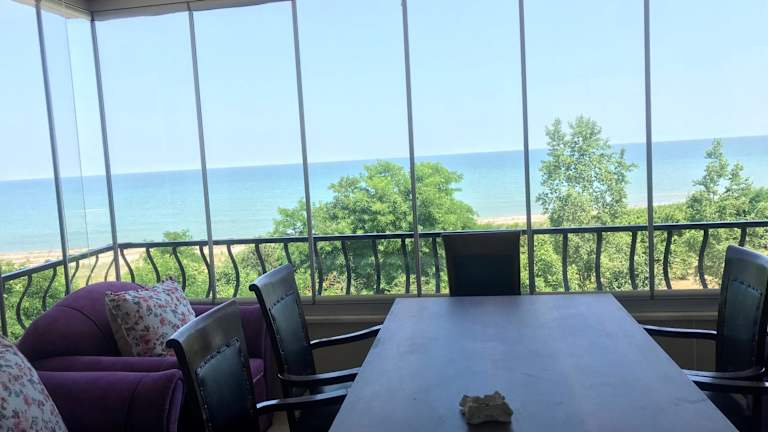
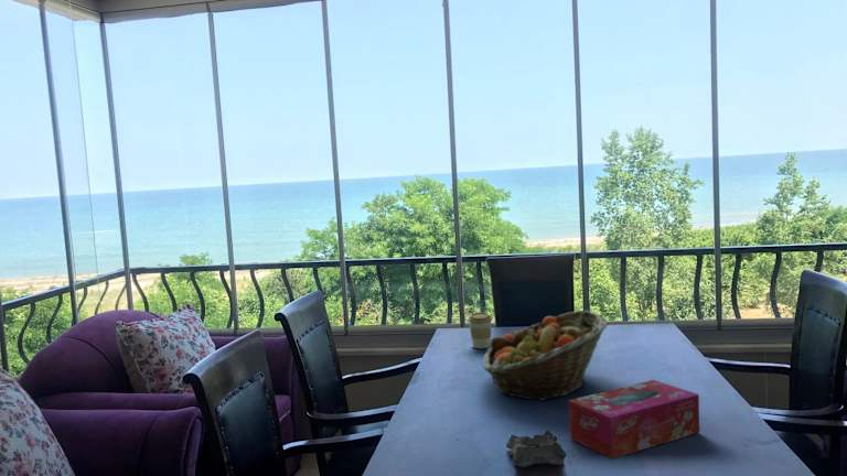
+ coffee cup (480, 329)
+ fruit basket (544, 350)
+ tissue box (634, 415)
